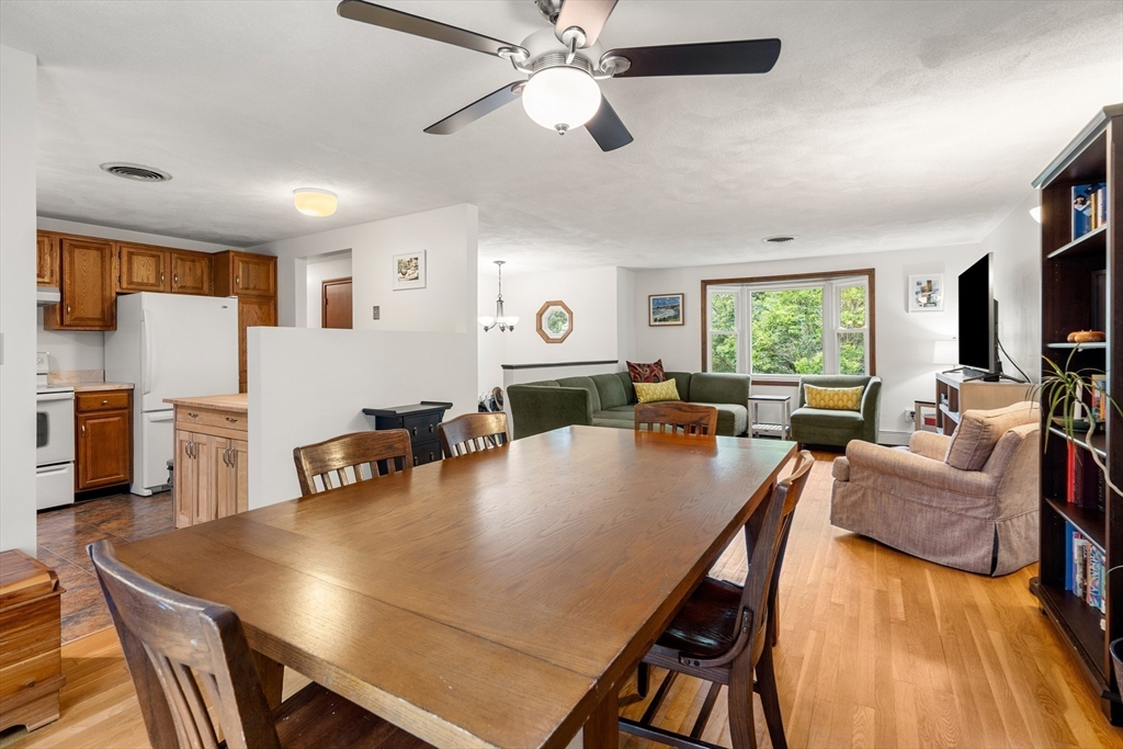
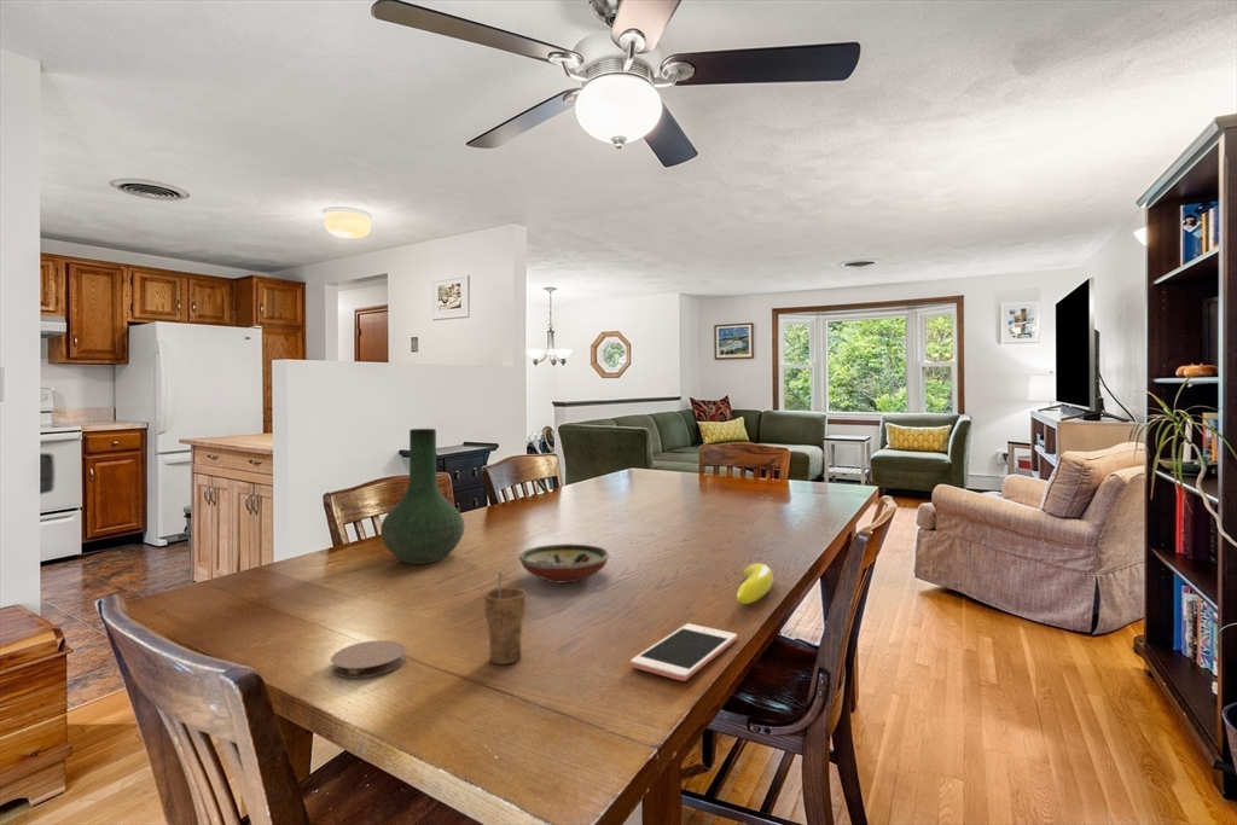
+ cup (505, 617)
+ vase (423, 493)
+ decorative bowl (564, 564)
+ coaster (368, 657)
+ cell phone (686, 649)
+ banana (748, 581)
